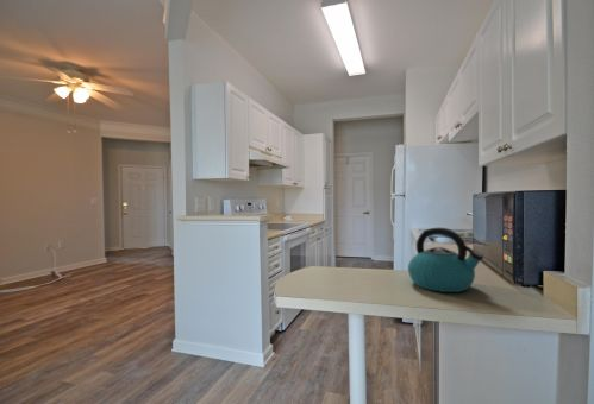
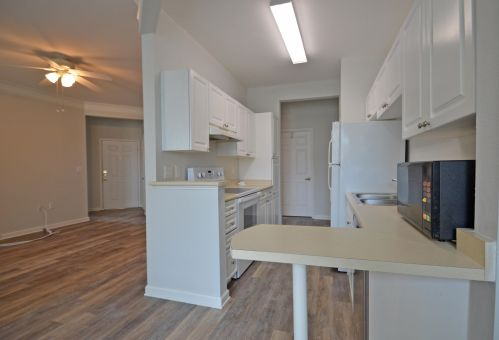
- kettle (444, 257)
